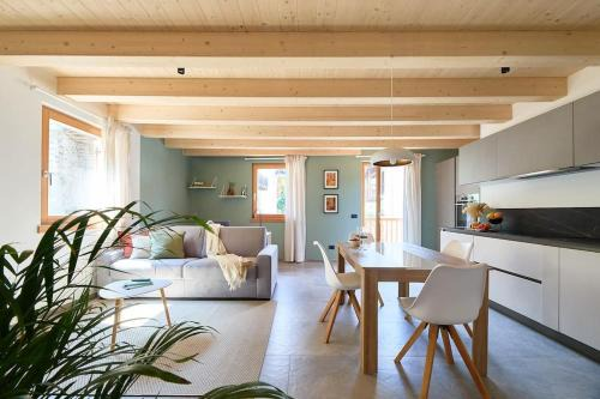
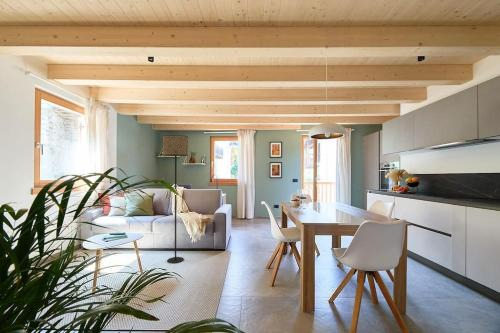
+ floor lamp (175, 198)
